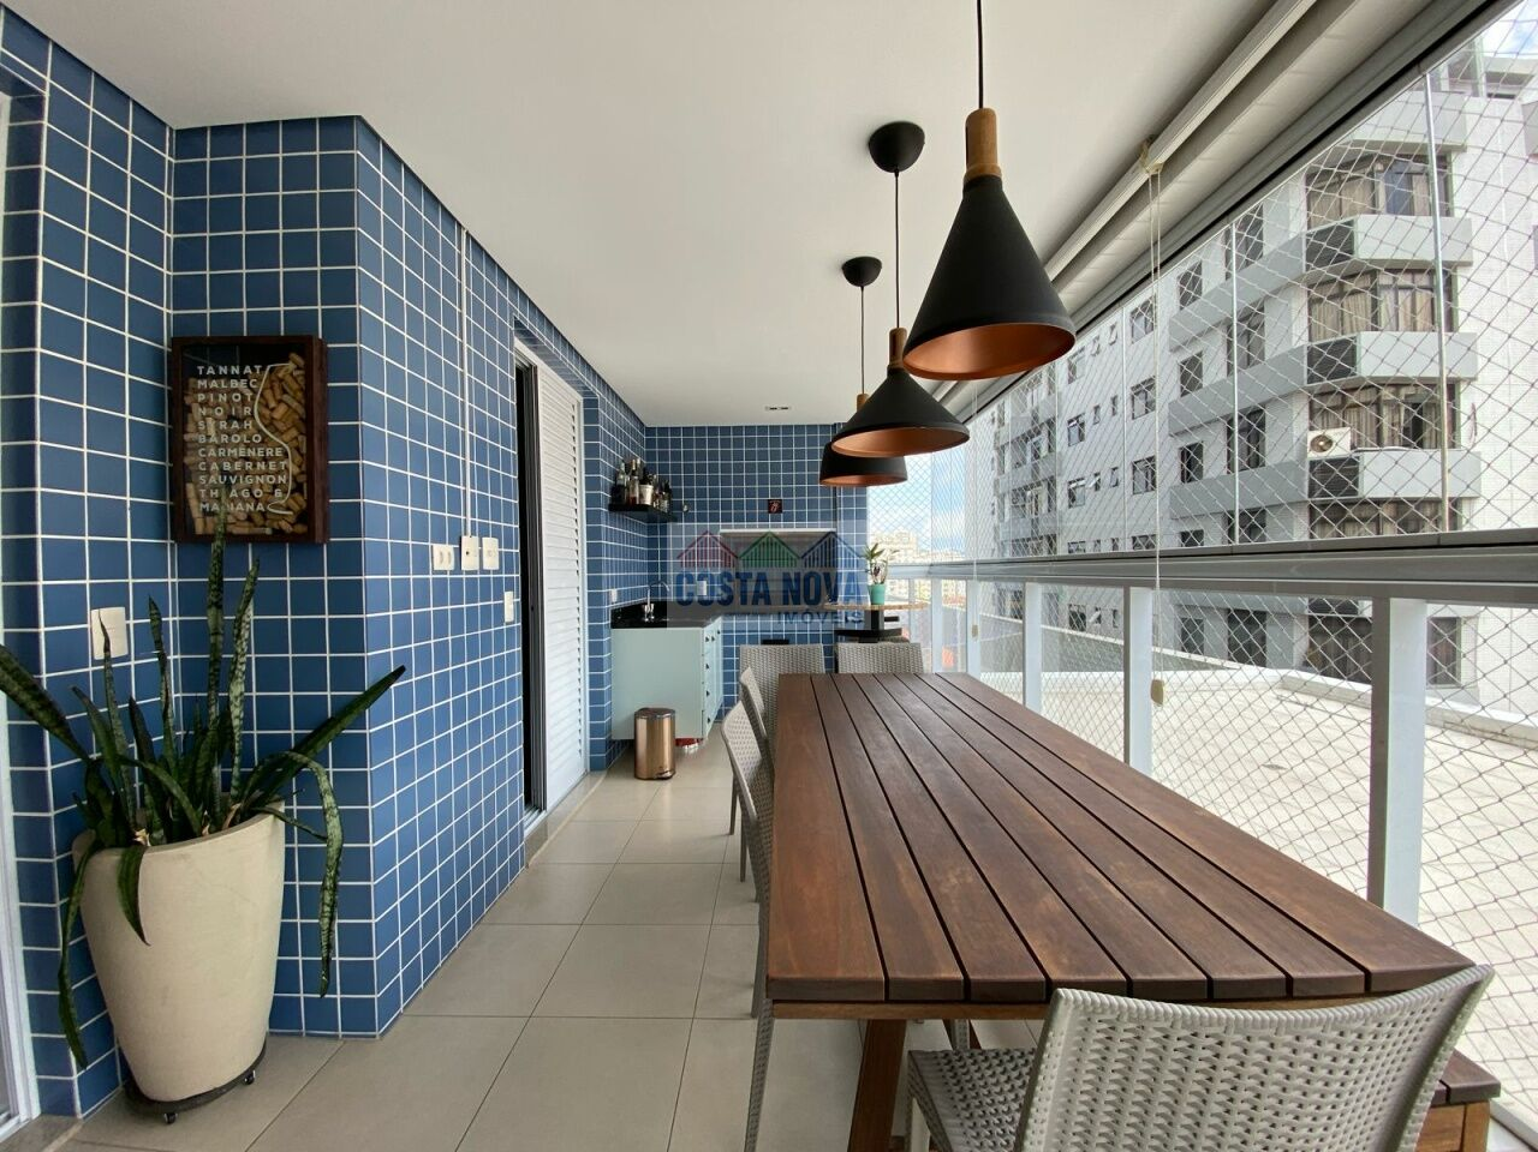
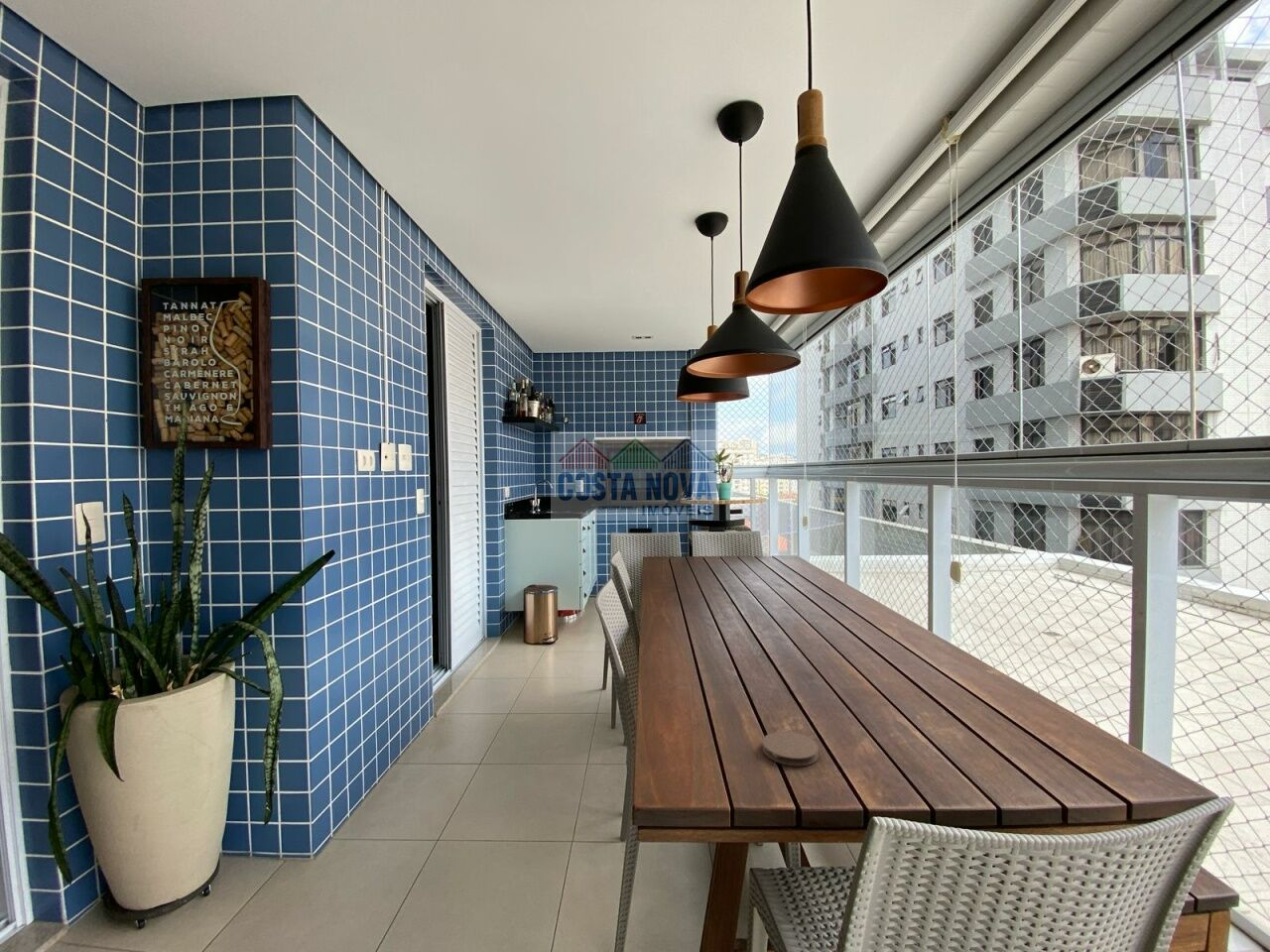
+ coaster (790, 748)
